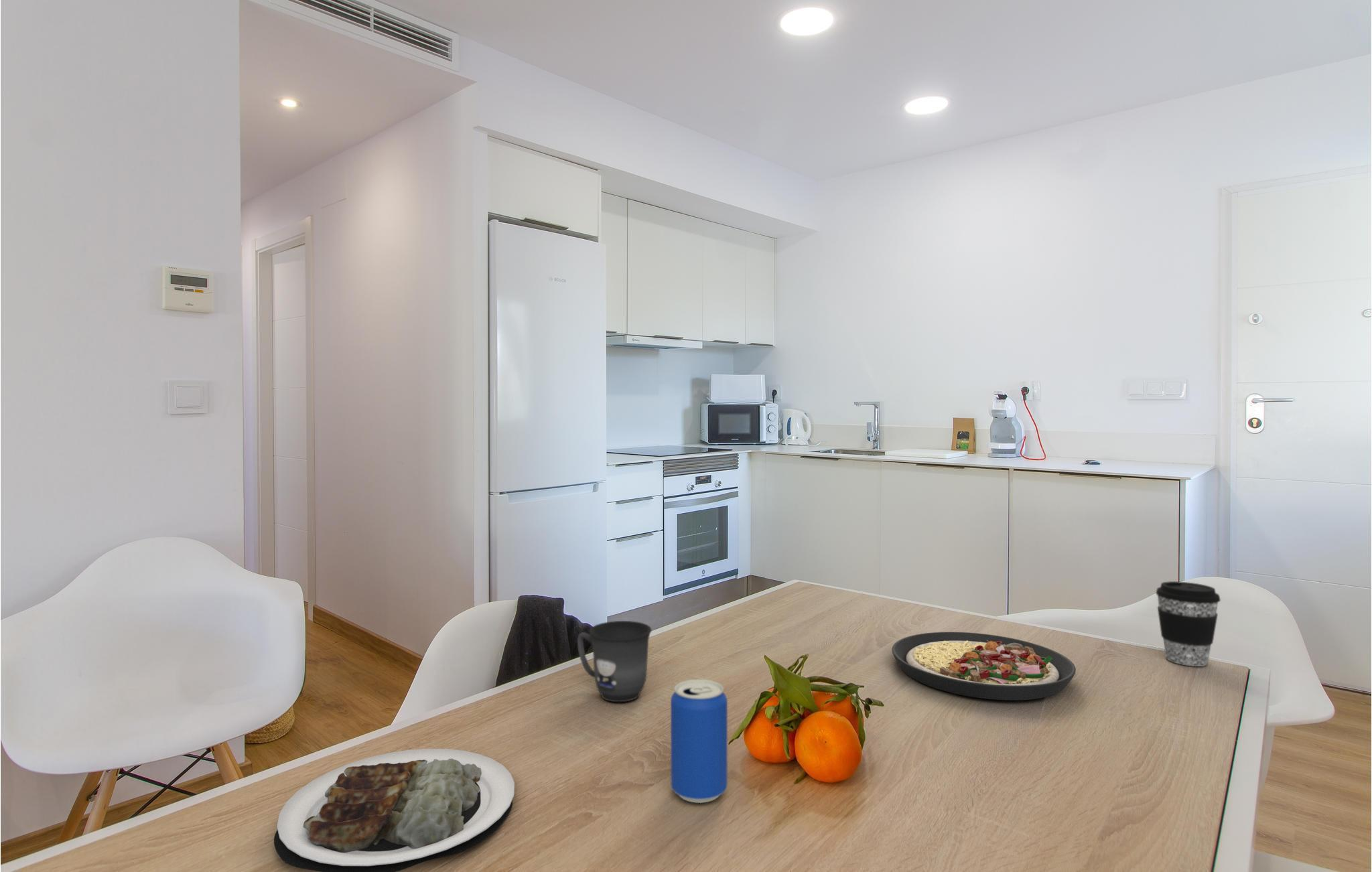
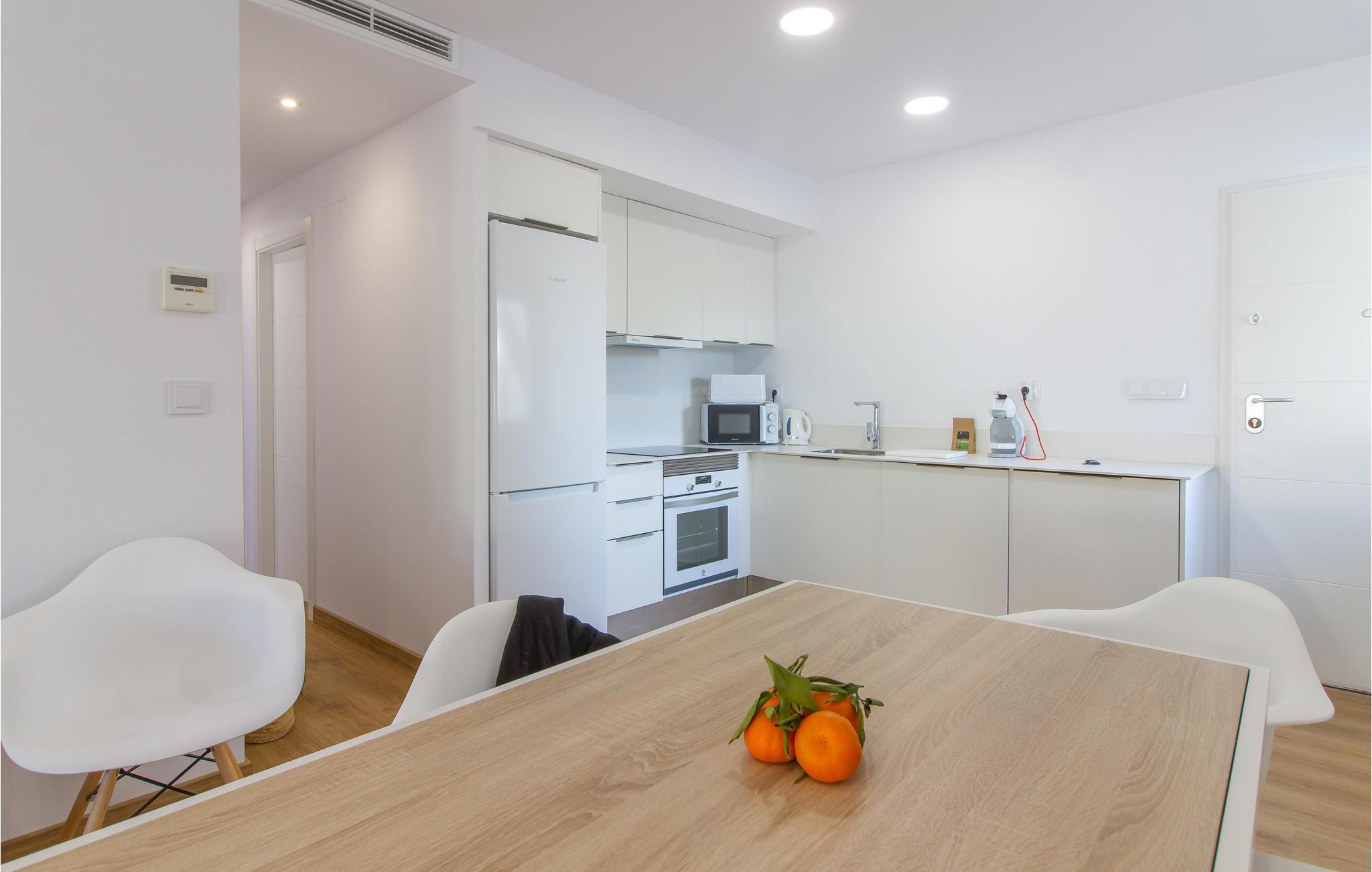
- mug (611, 660)
- coffee cup (1187, 623)
- plate (402, 796)
- plate (979, 659)
- beverage can (699, 739)
